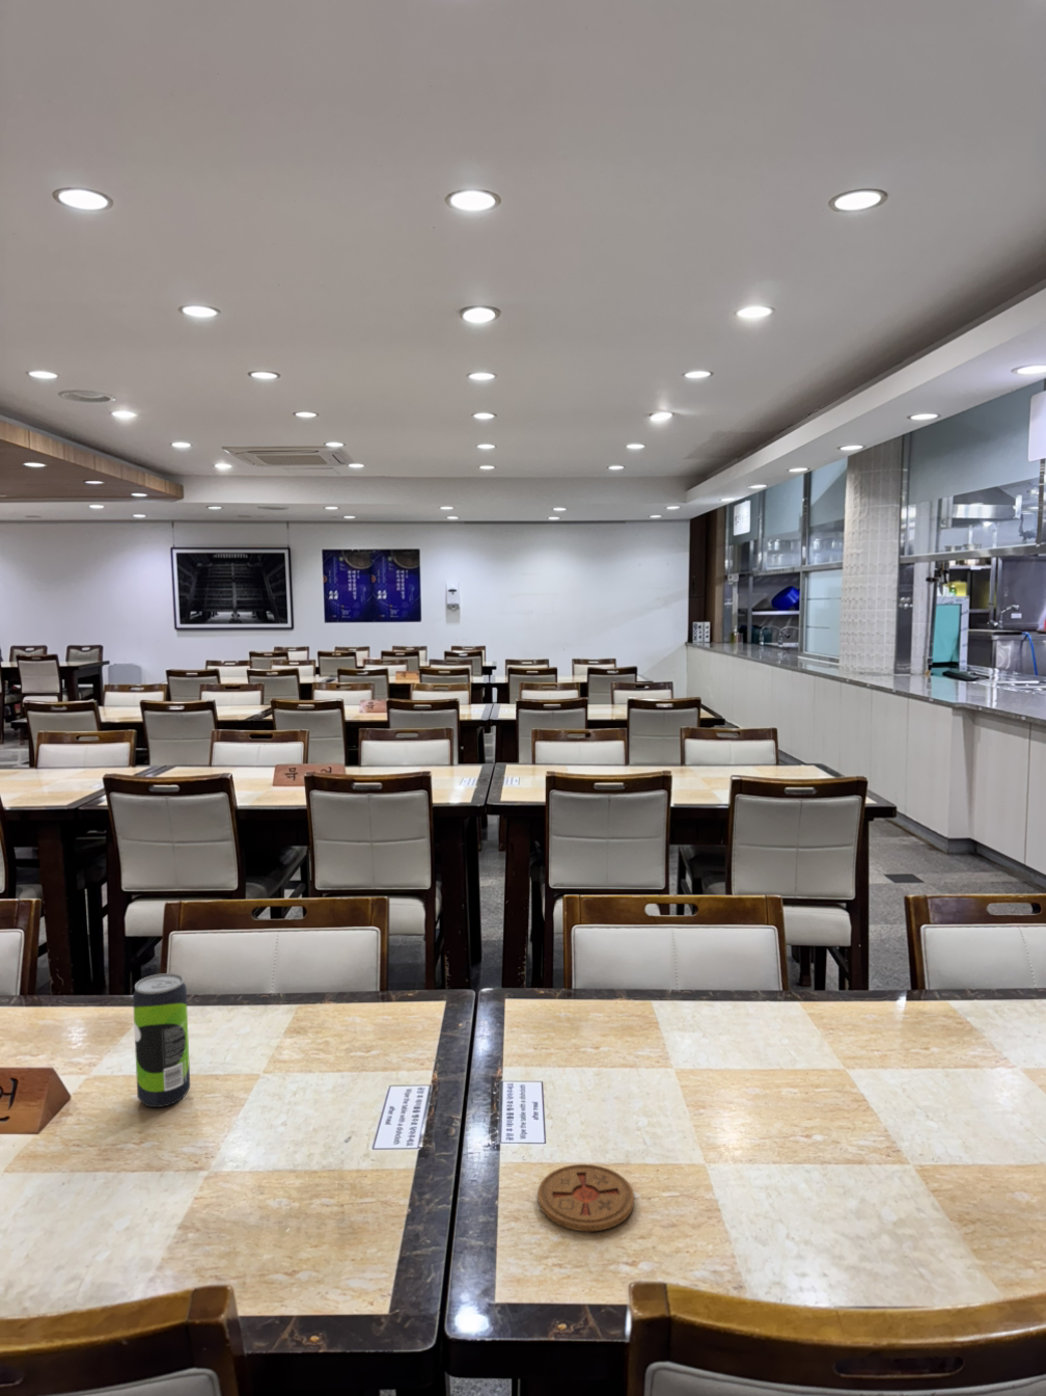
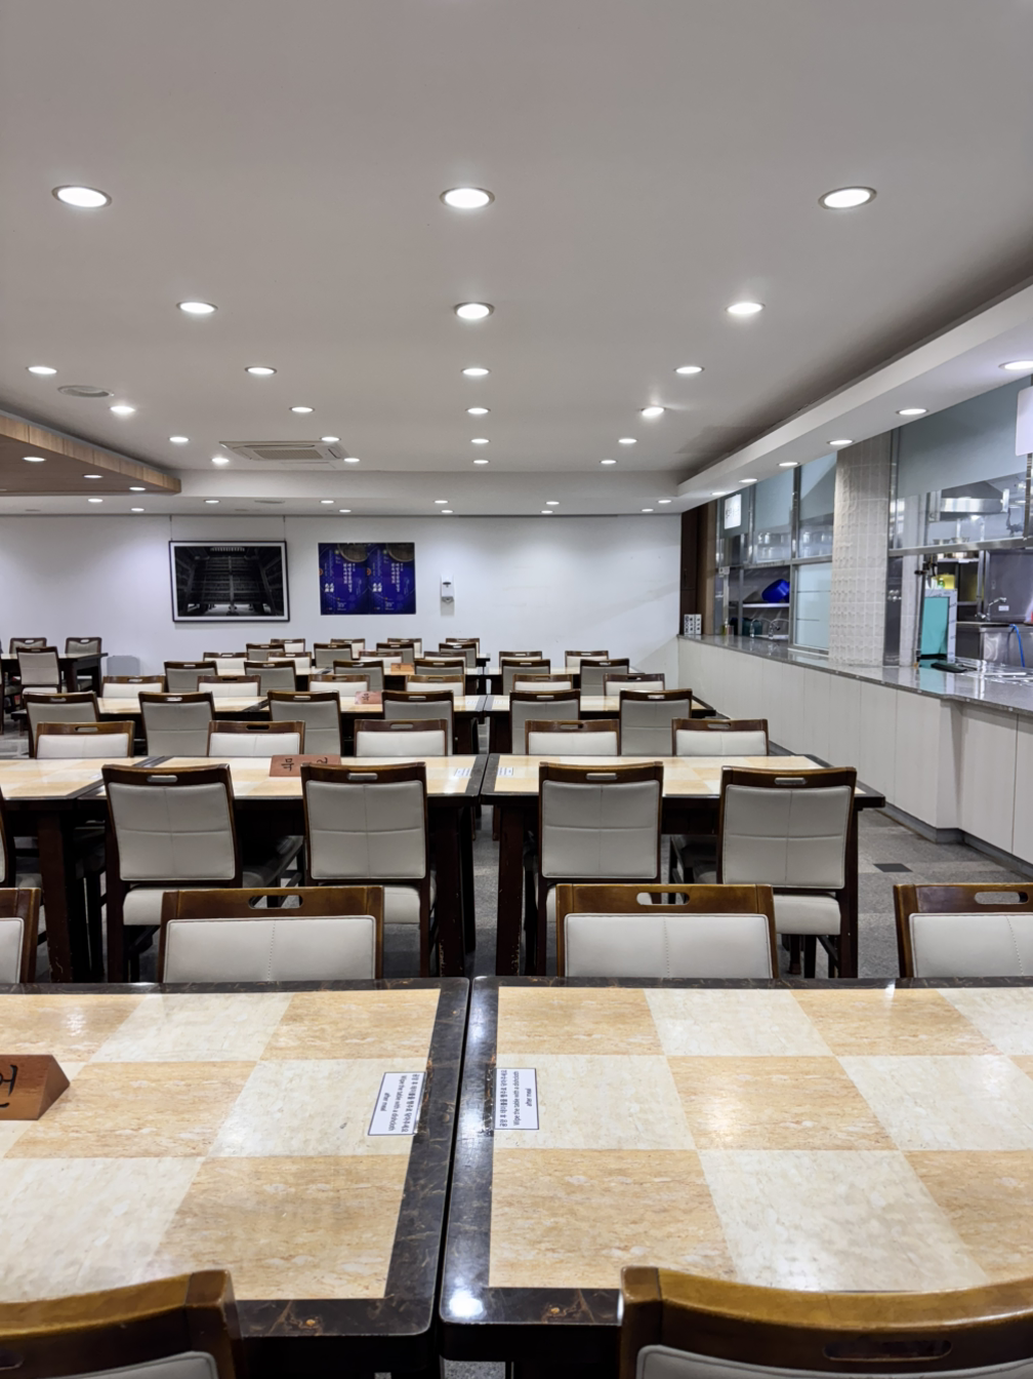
- beverage can (162, 1039)
- coaster (586, 1196)
